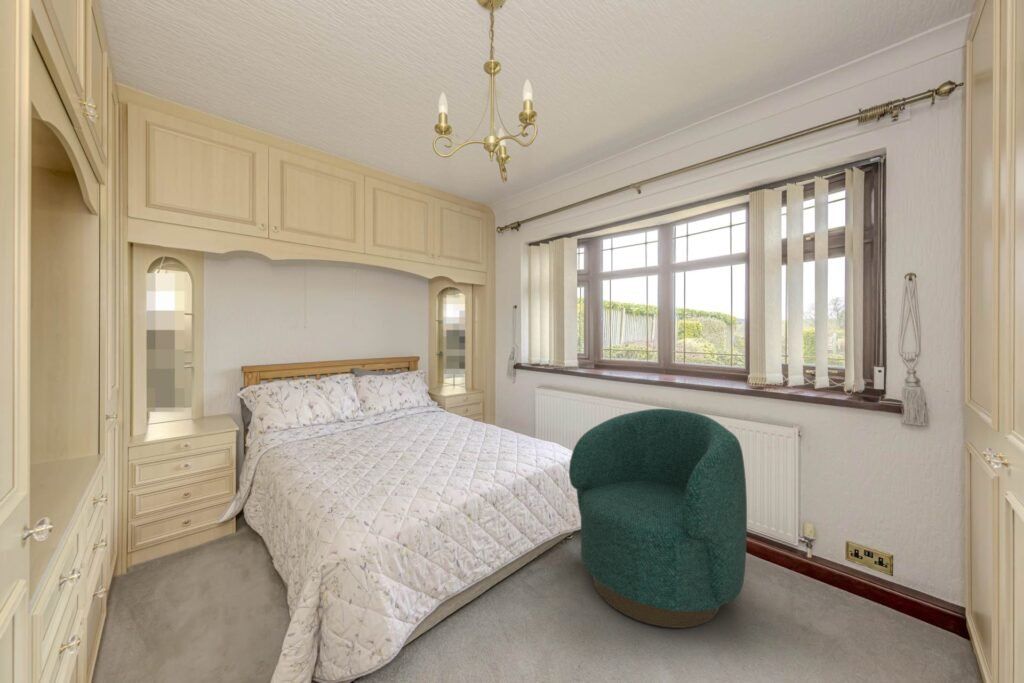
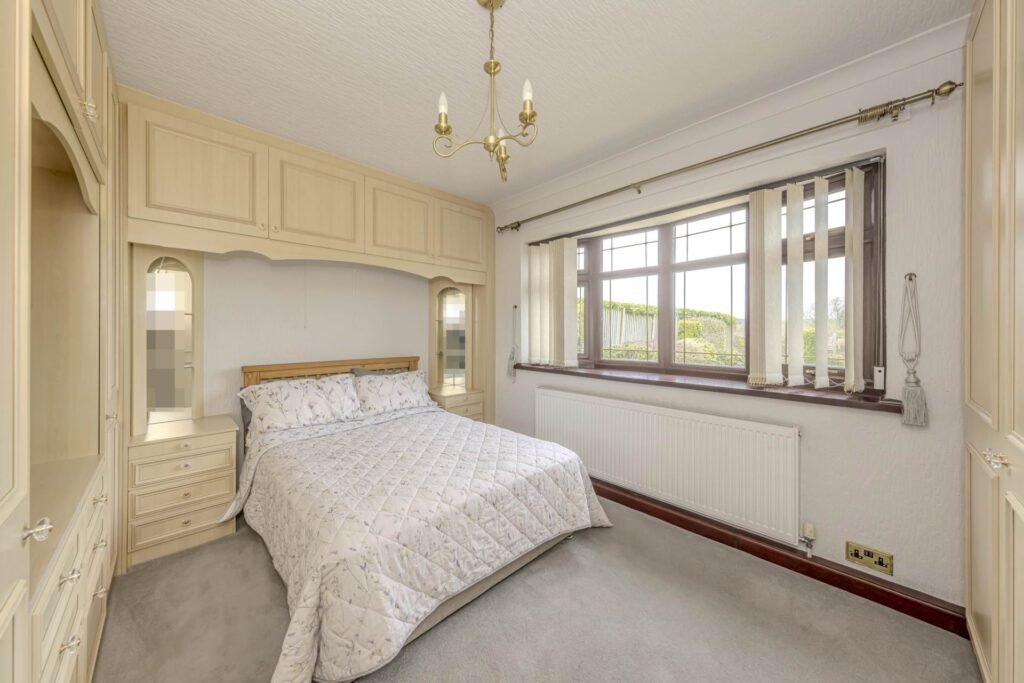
- armchair (656, 499)
